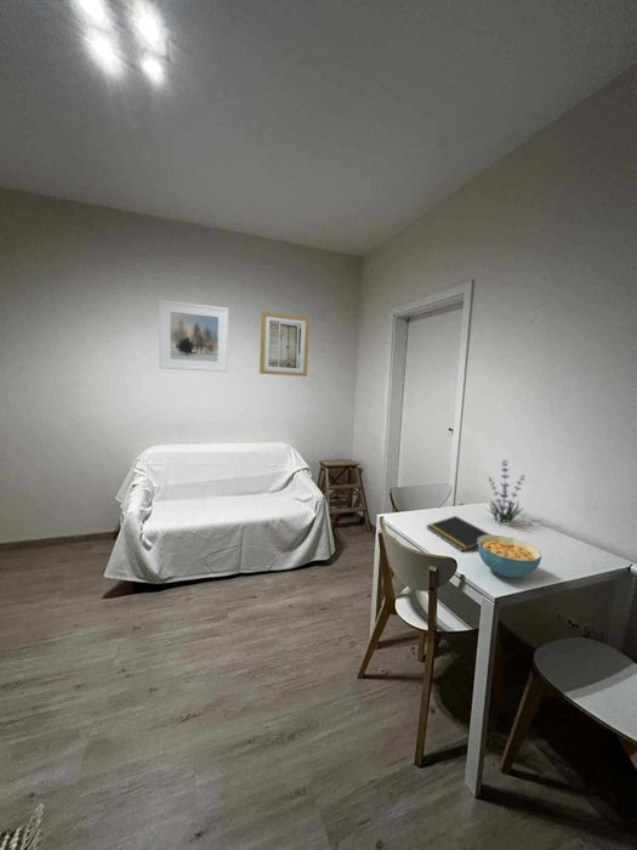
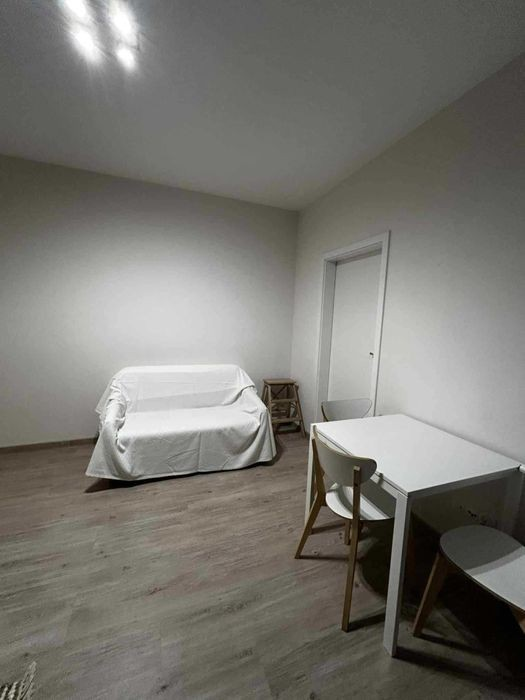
- cereal bowl (506, 560)
- notepad (457, 532)
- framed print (194, 338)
- wall art (284, 345)
- plant (506, 492)
